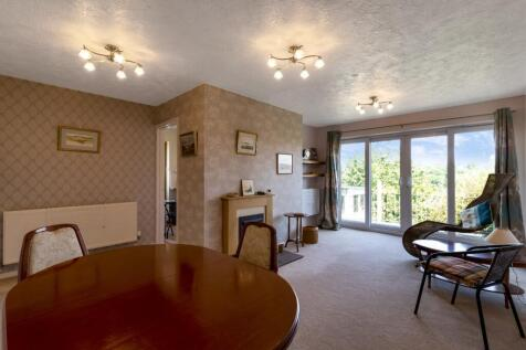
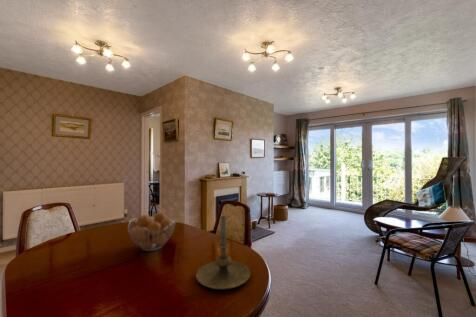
+ fruit basket (152, 230)
+ candle holder (223, 245)
